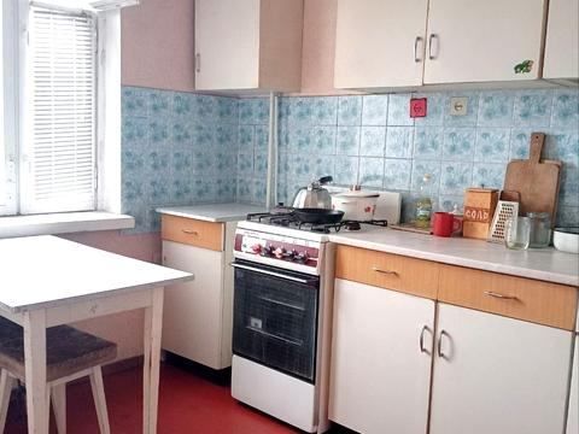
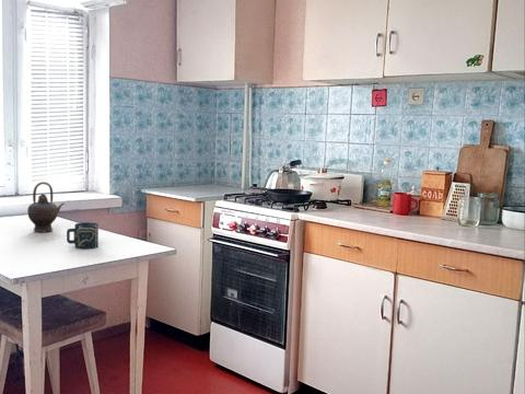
+ cup (82, 235)
+ teapot (46, 206)
